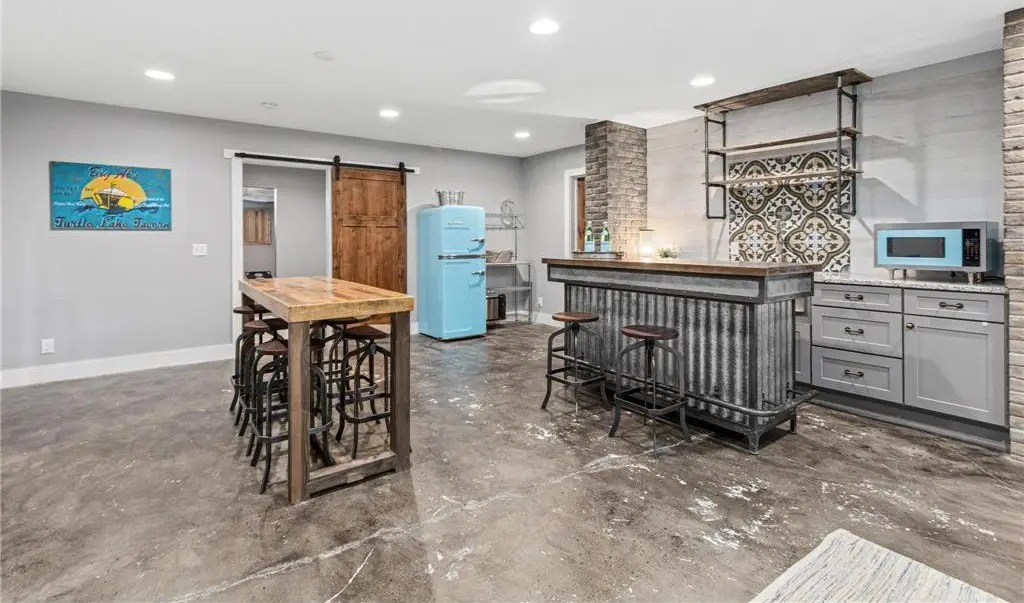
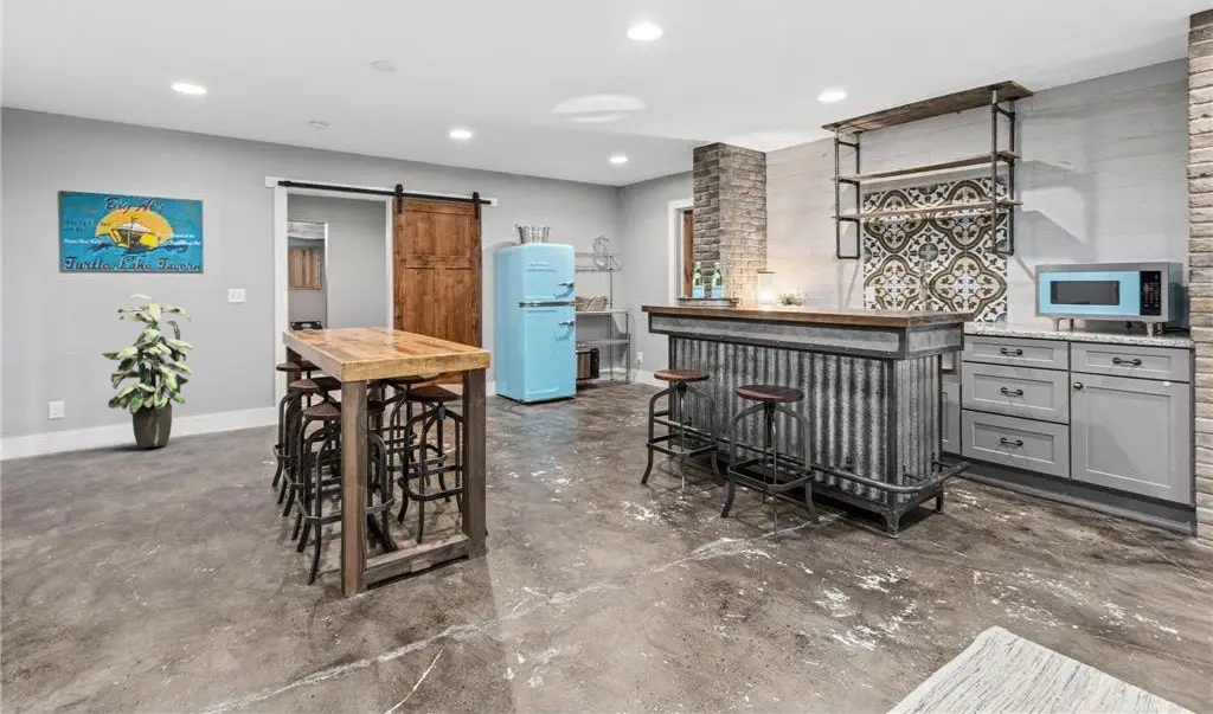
+ indoor plant (148, 371)
